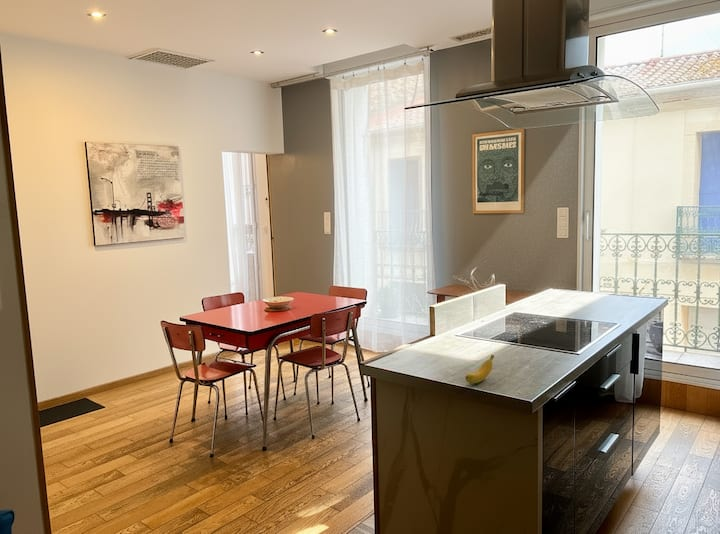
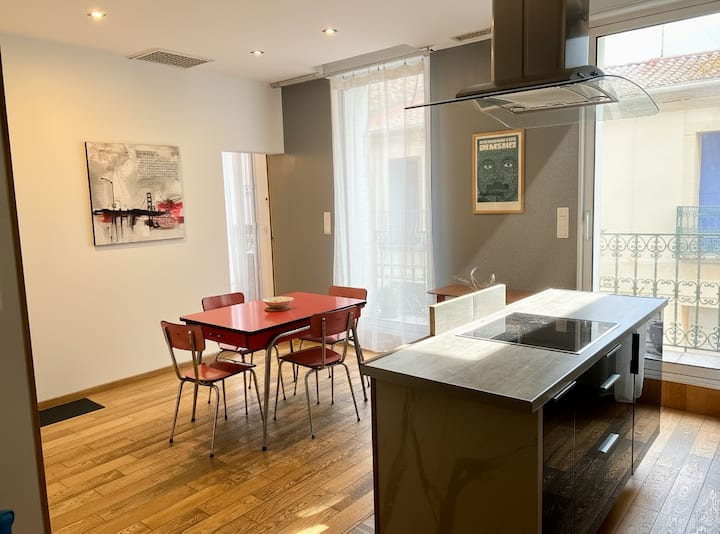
- banana (480, 370)
